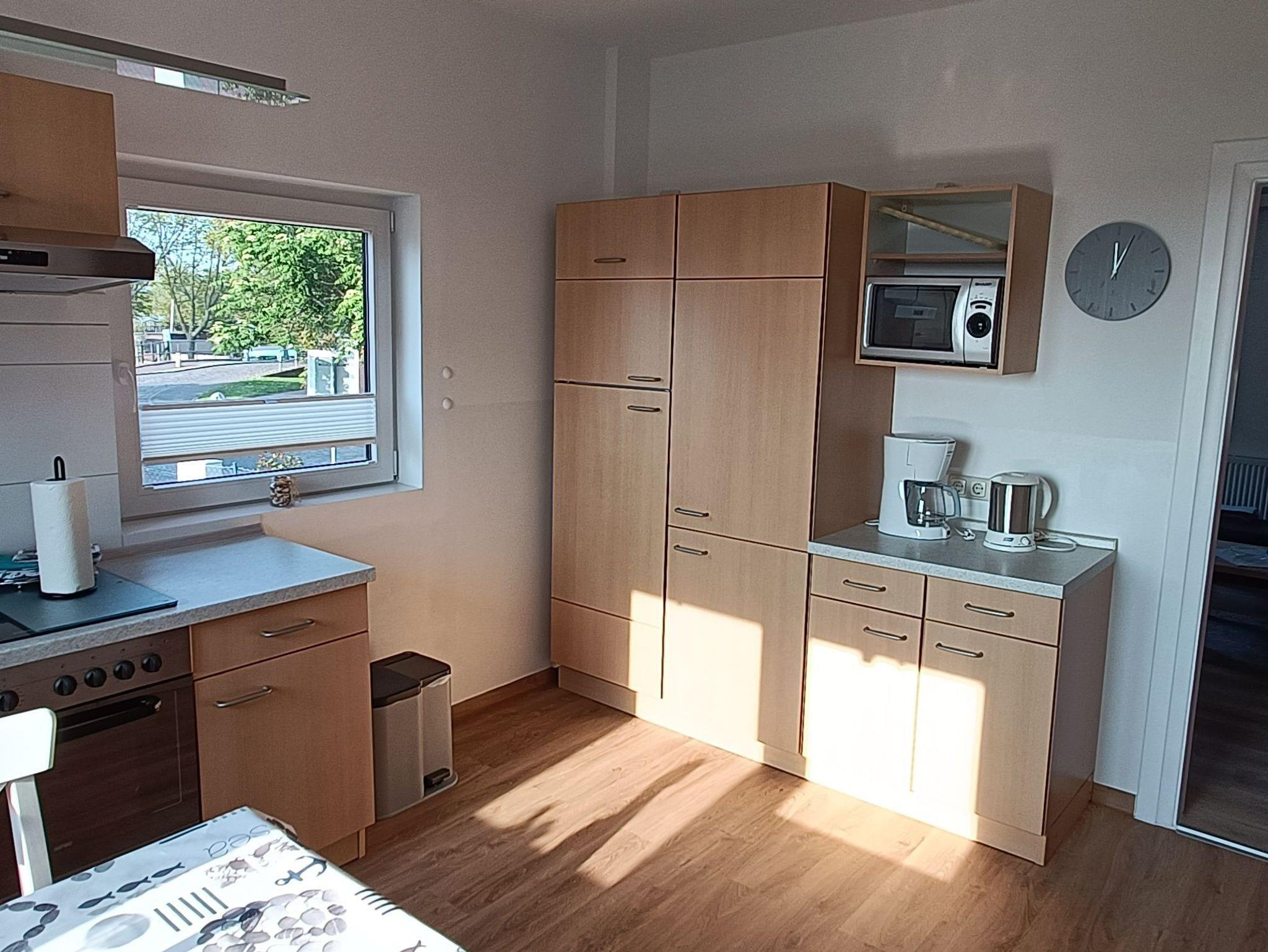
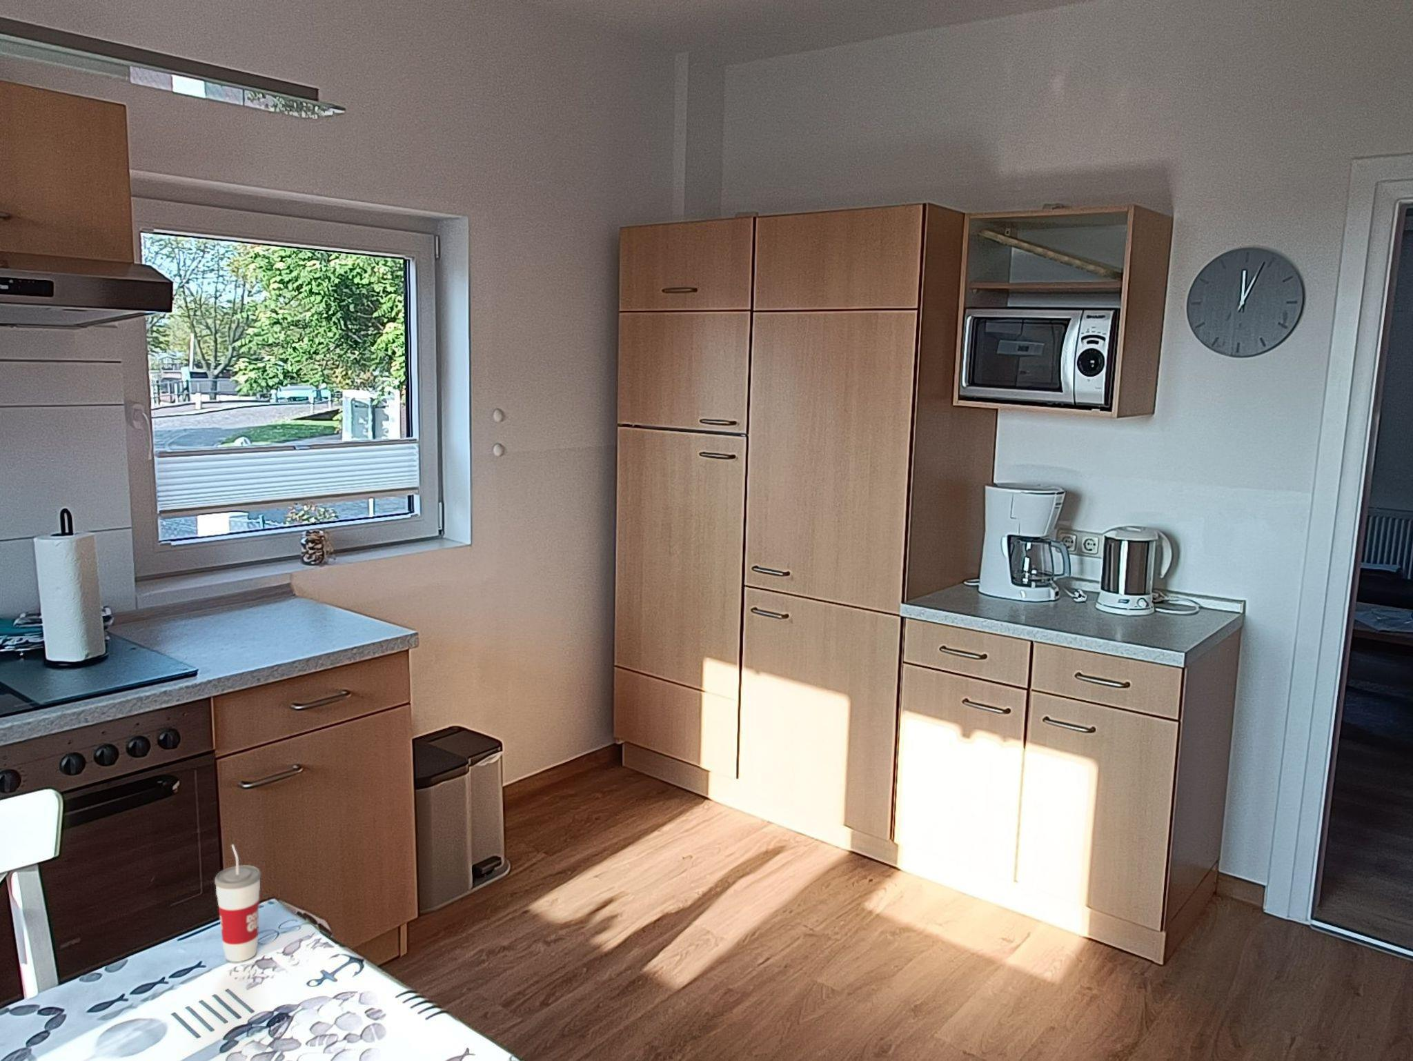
+ cup (238, 901)
